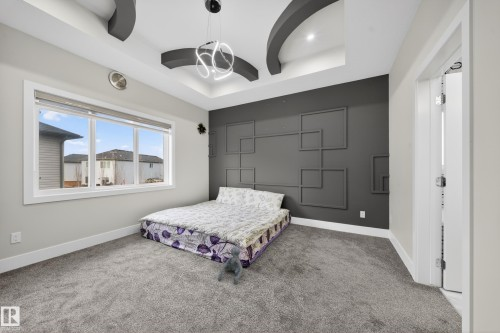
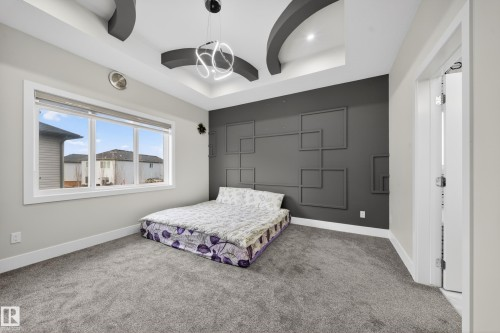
- plush toy (232, 262)
